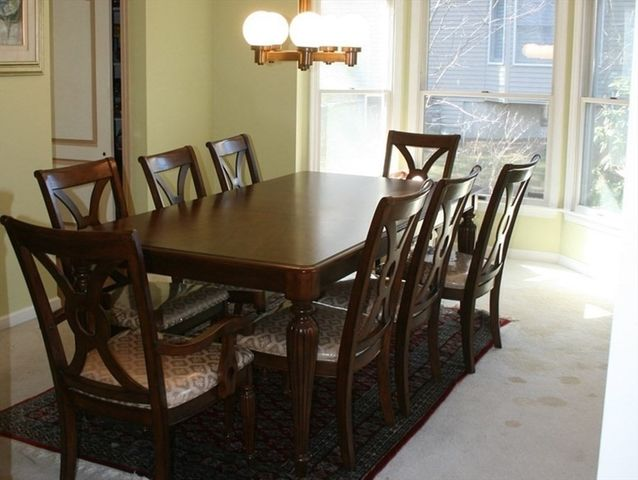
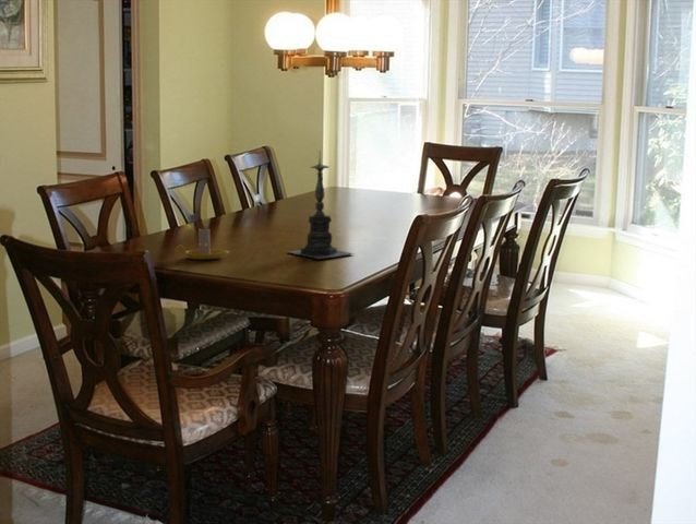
+ candle holder (202, 240)
+ candle holder (321, 202)
